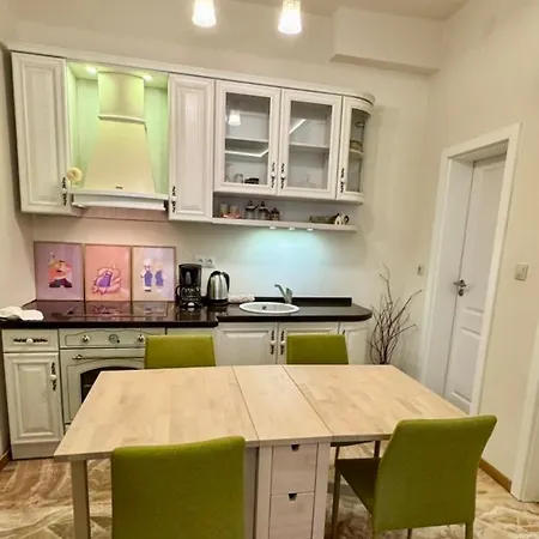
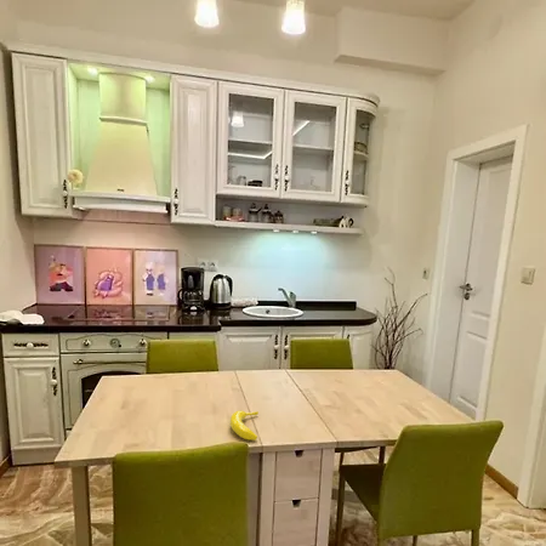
+ banana (243, 423)
